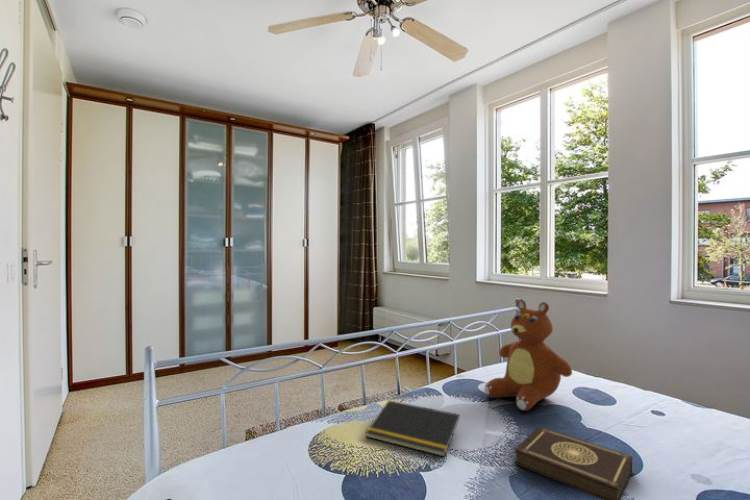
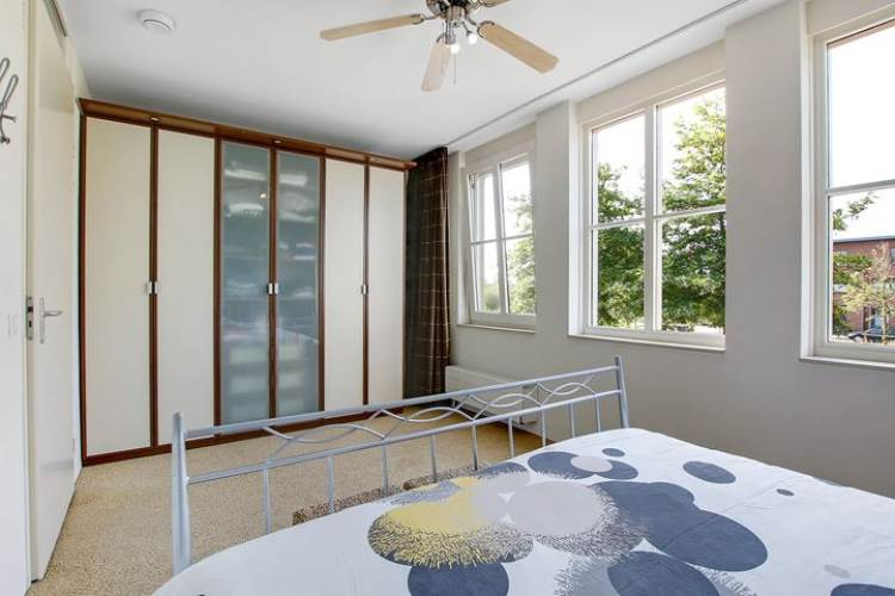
- teddy bear (523, 350)
- book (572, 460)
- notepad (413, 425)
